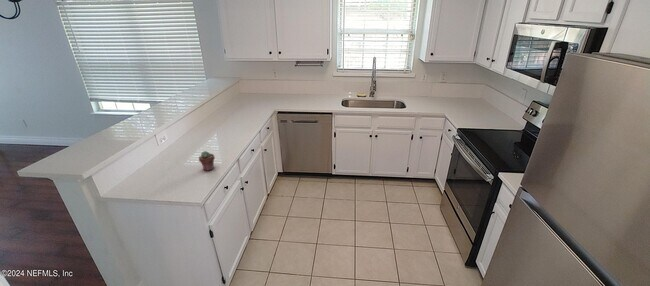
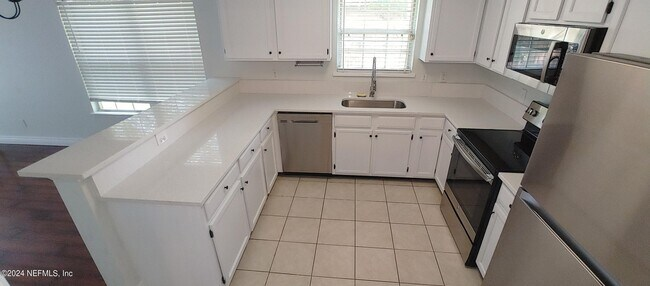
- potted succulent (207, 159)
